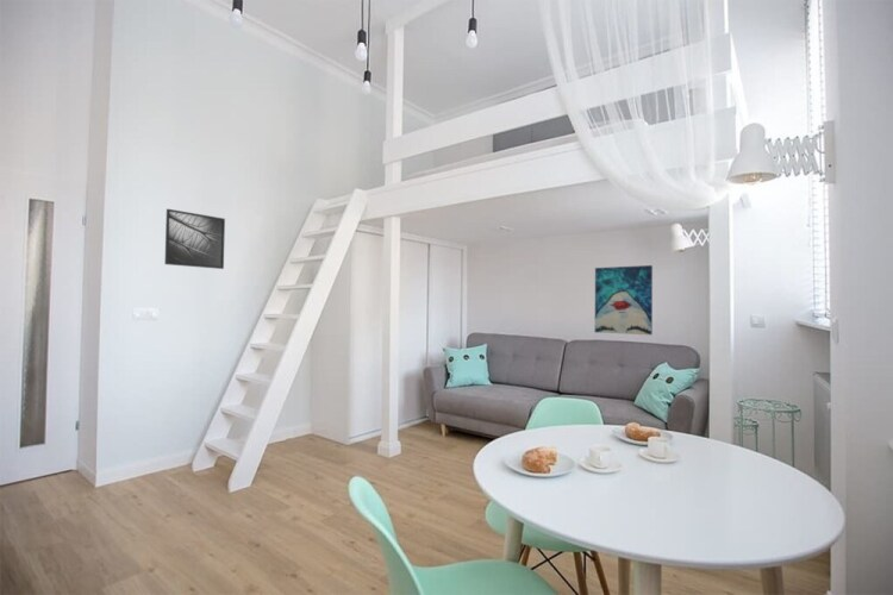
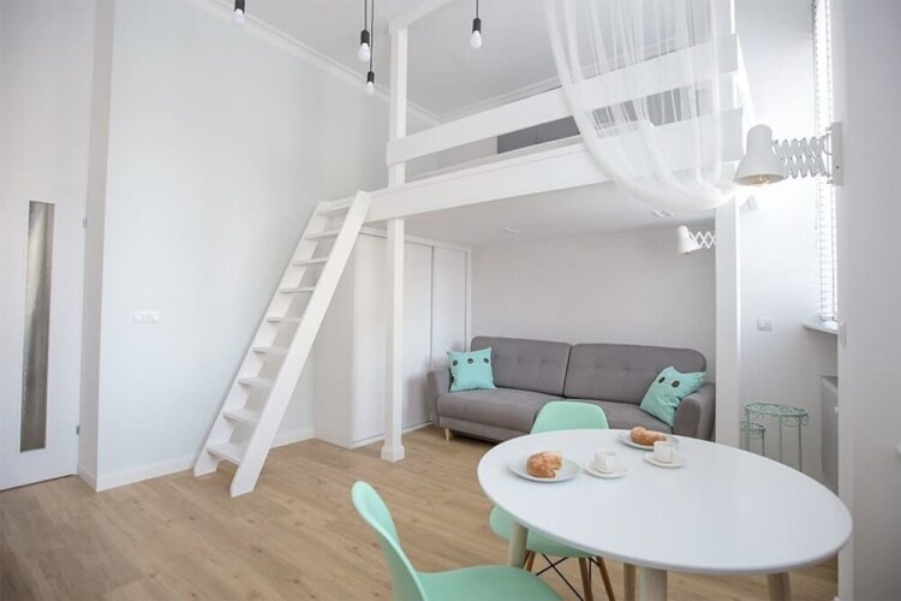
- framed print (195, 239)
- wall art (622, 300)
